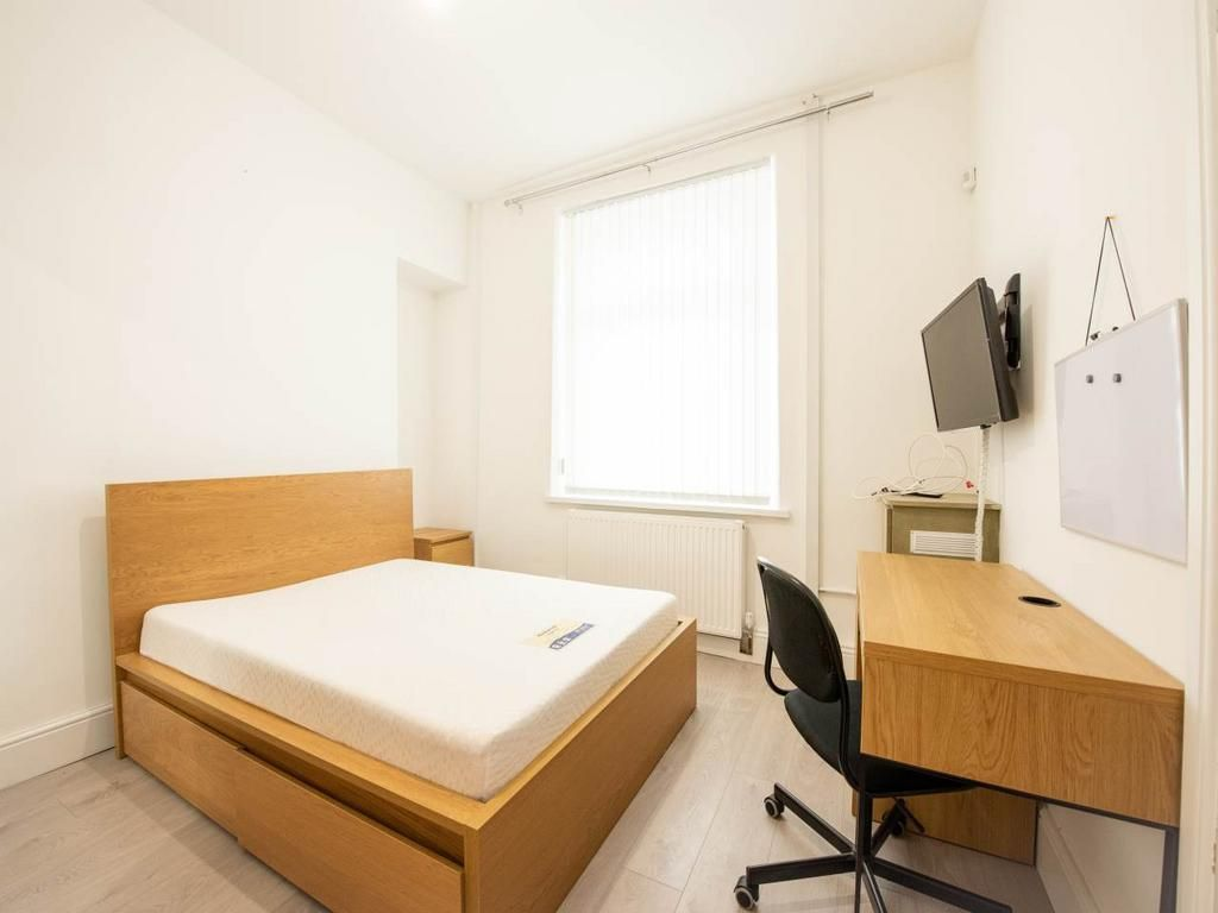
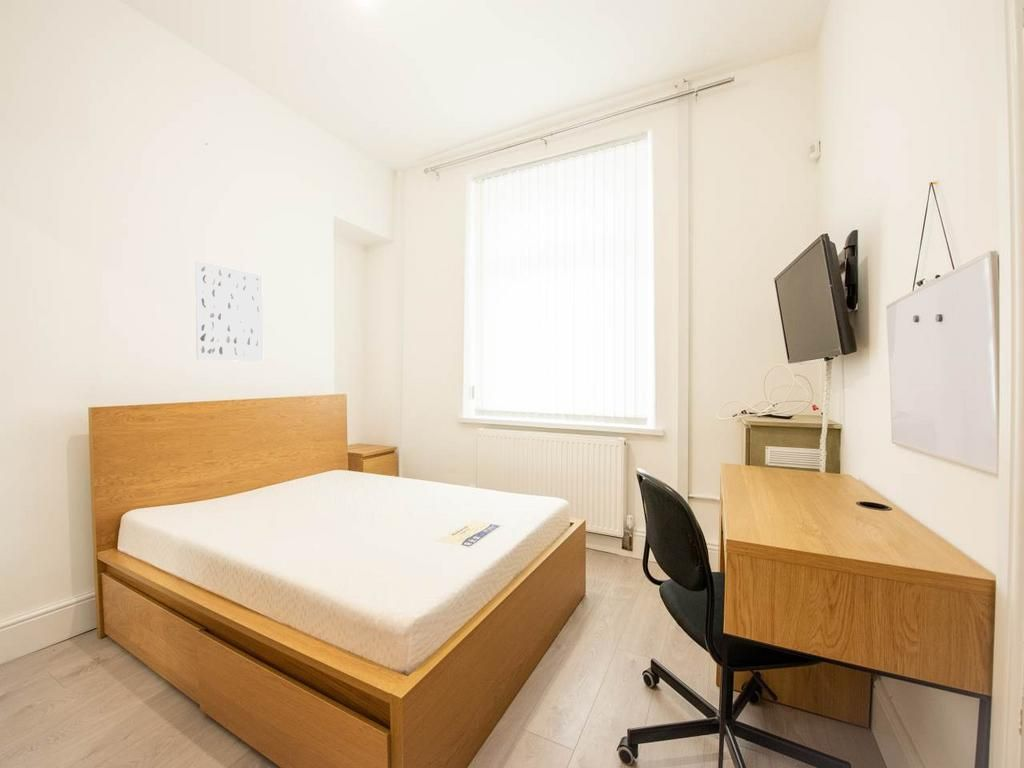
+ wall art (231, 314)
